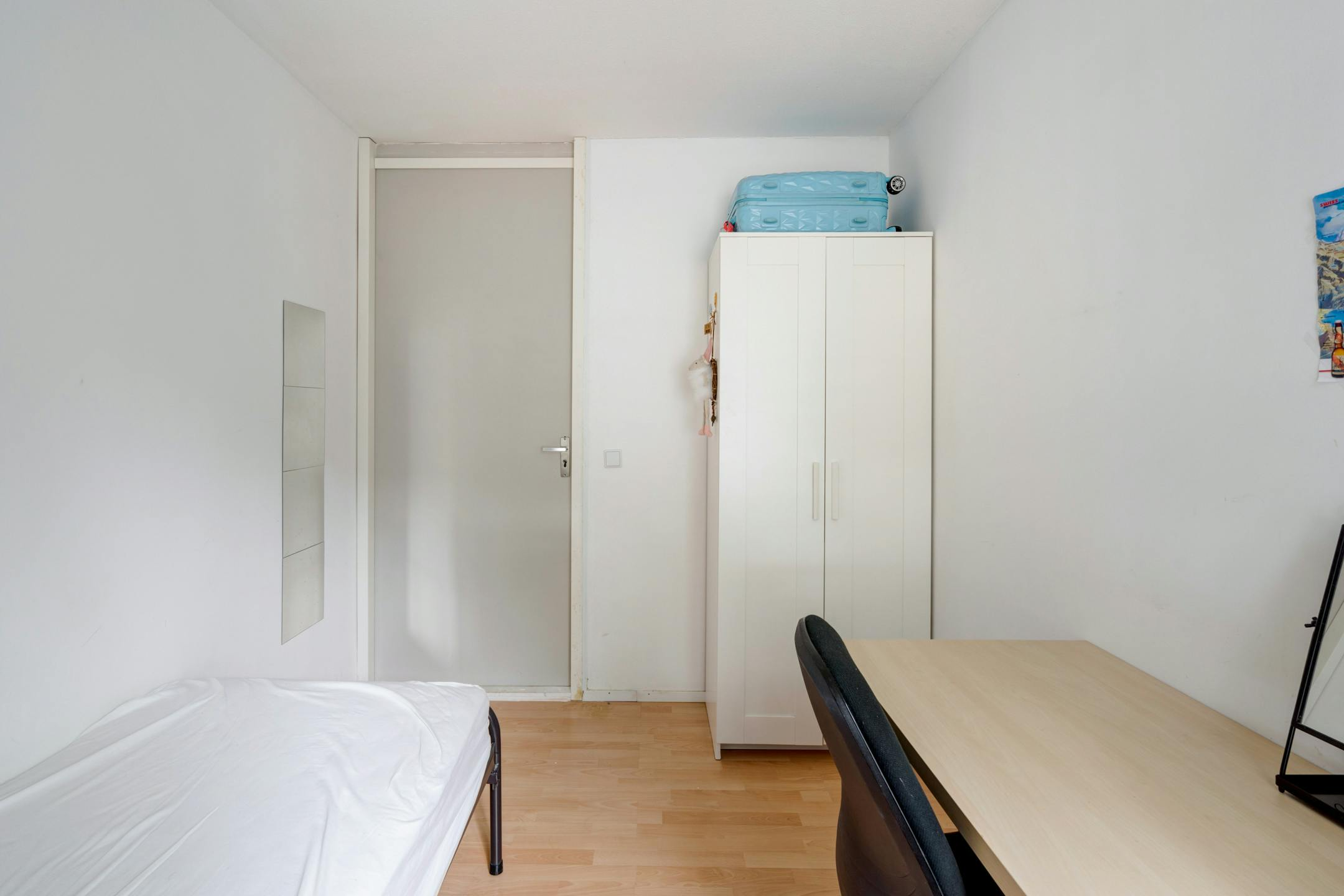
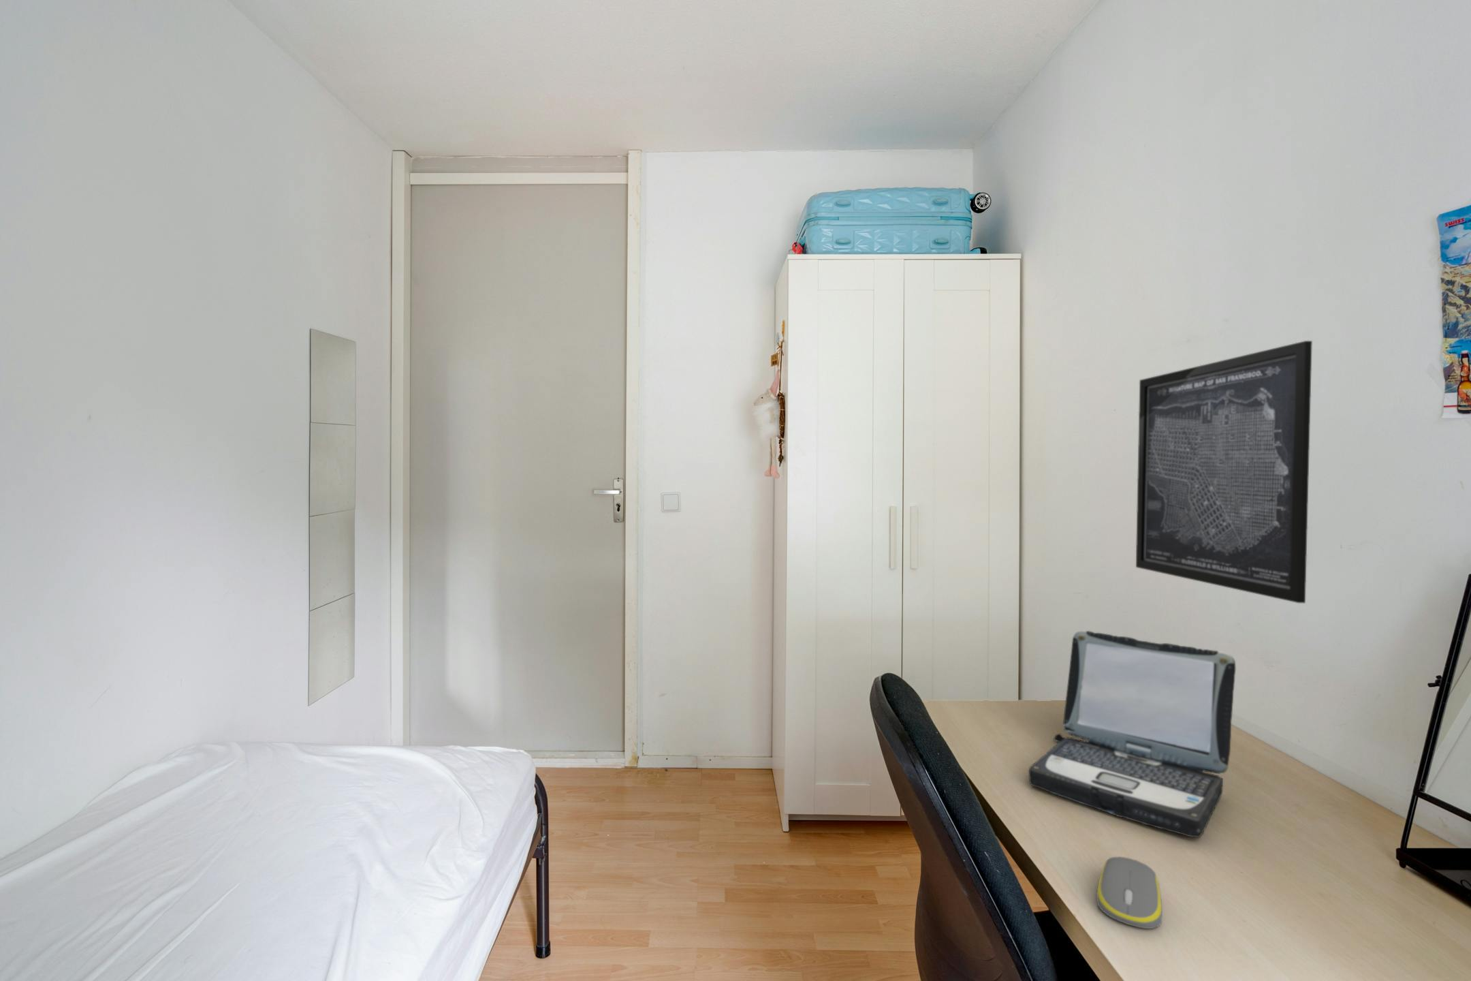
+ wall art (1208, 473)
+ computer mouse (1130, 886)
+ laptop (1127, 717)
